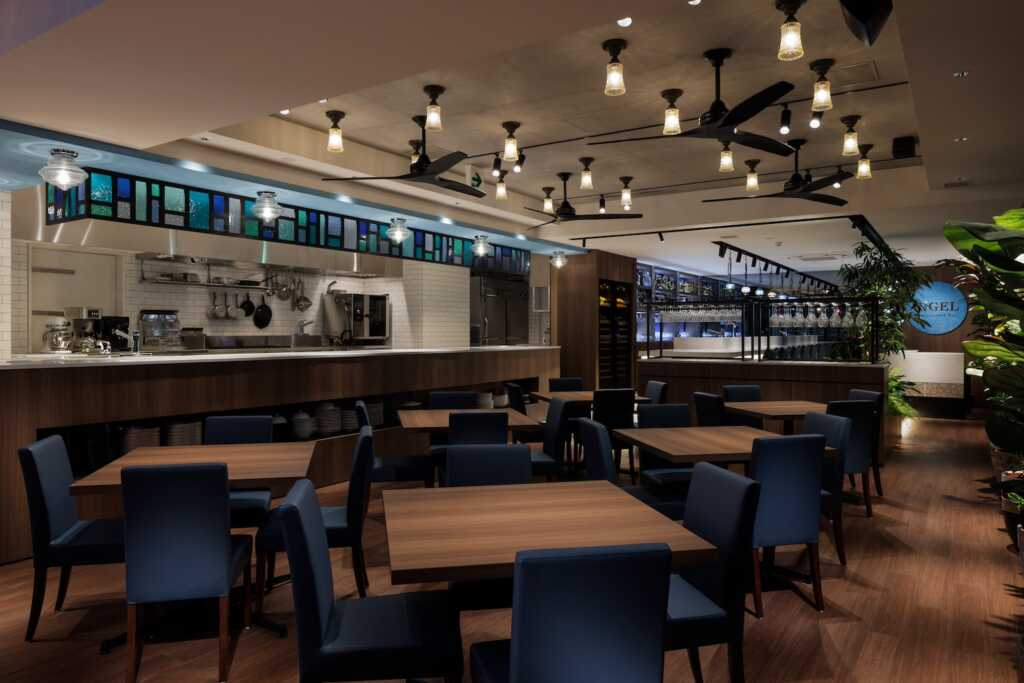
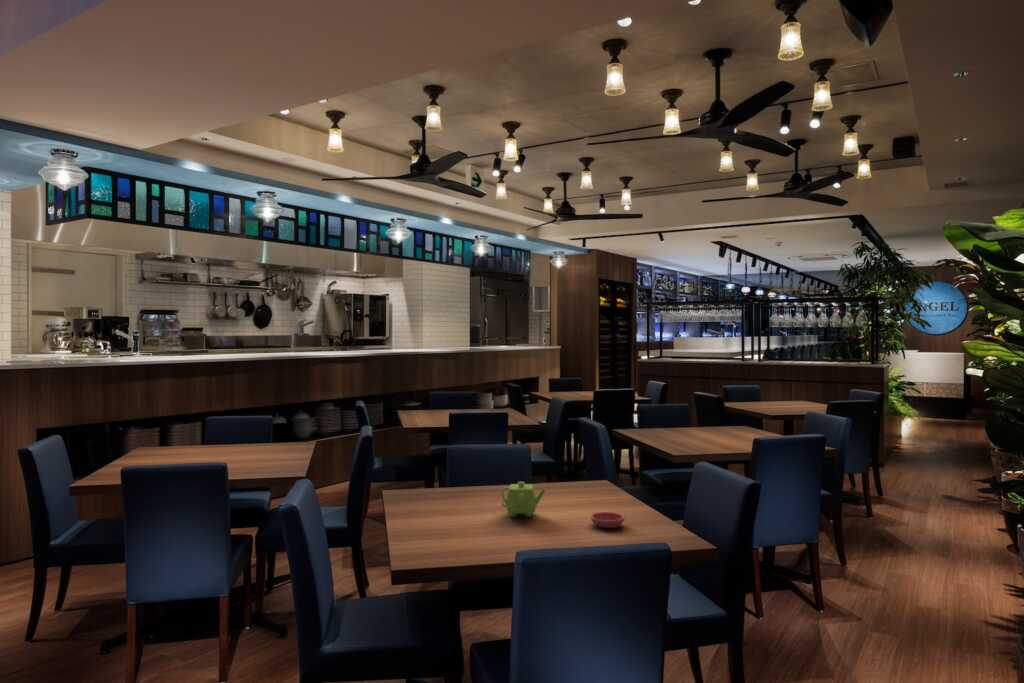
+ teapot (523, 498)
+ saucer (607, 520)
